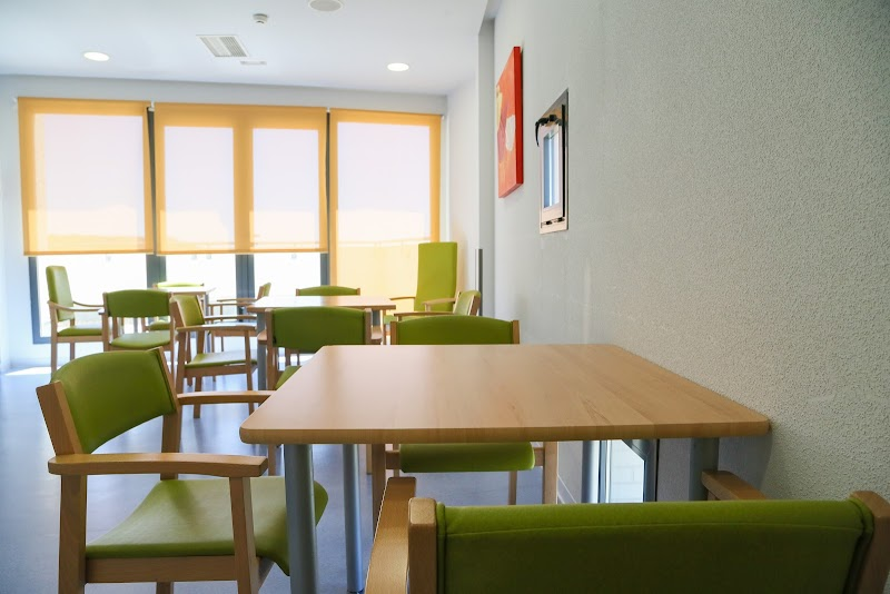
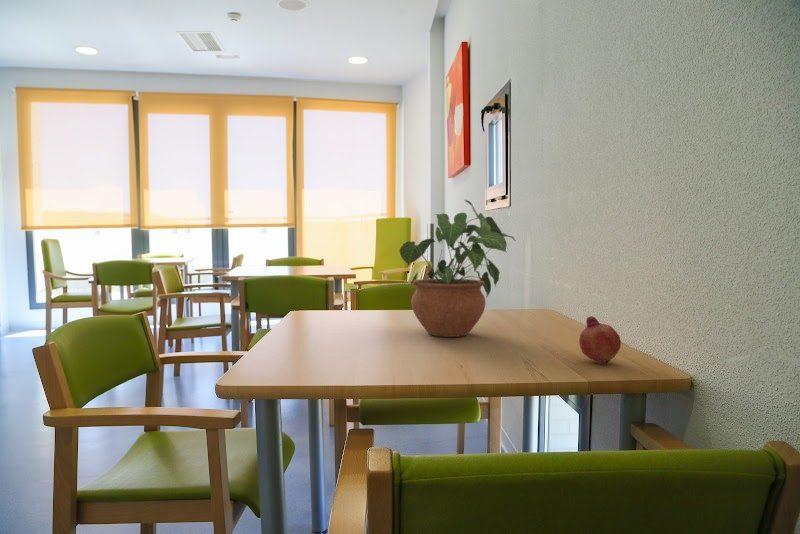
+ potted plant (457, 268)
+ fruit (599, 339)
